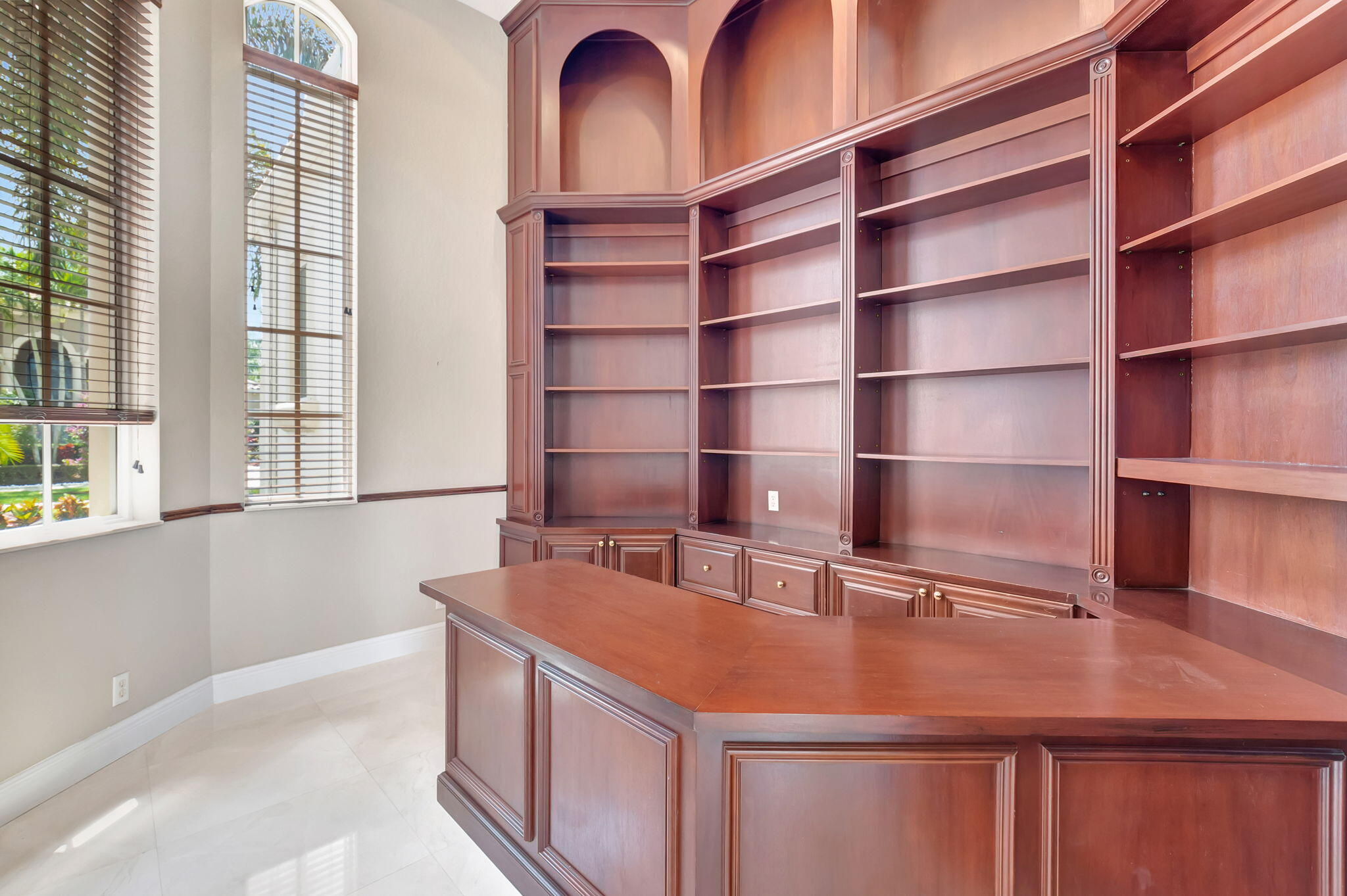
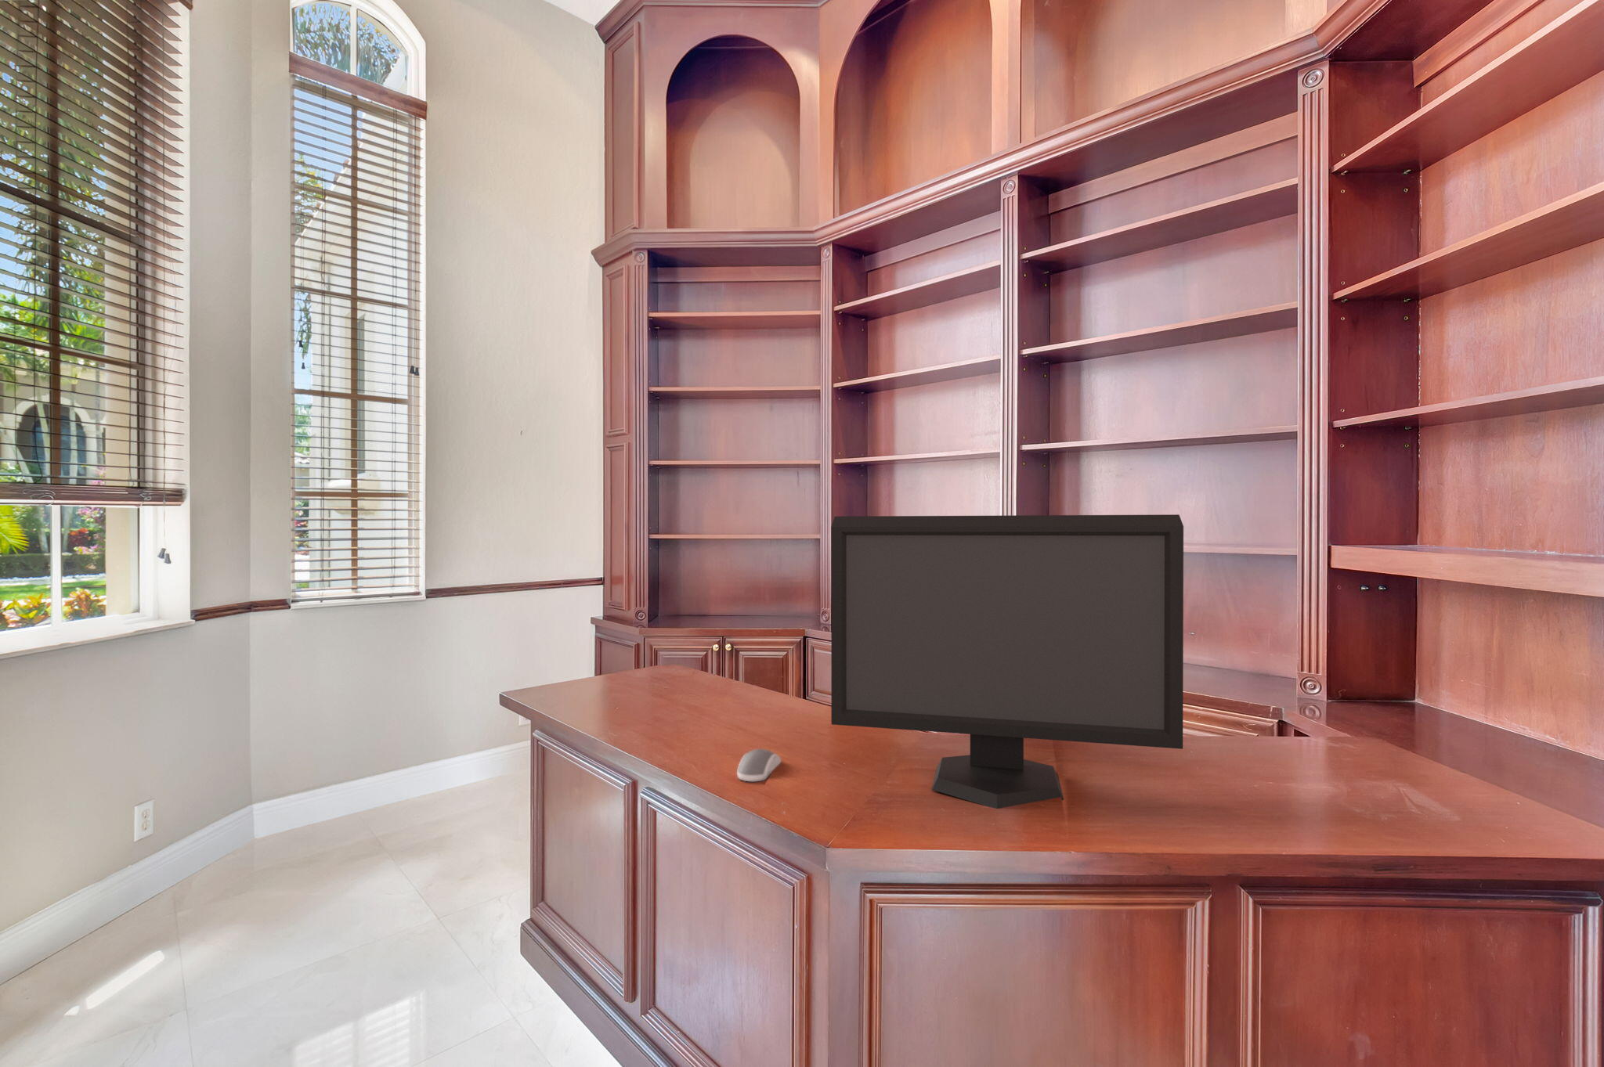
+ monitor (997, 649)
+ computer mouse (759, 761)
